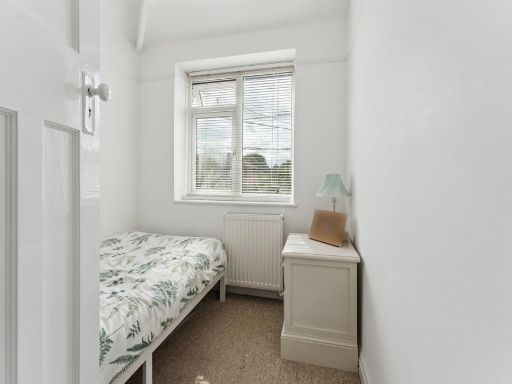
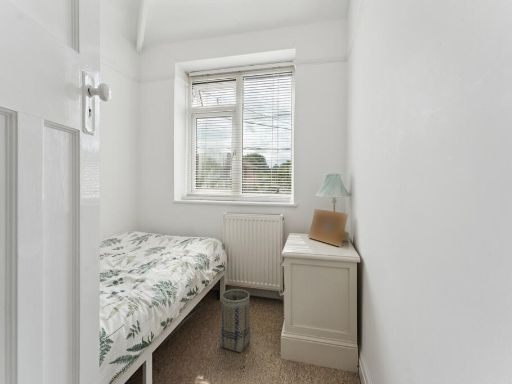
+ basket (235, 318)
